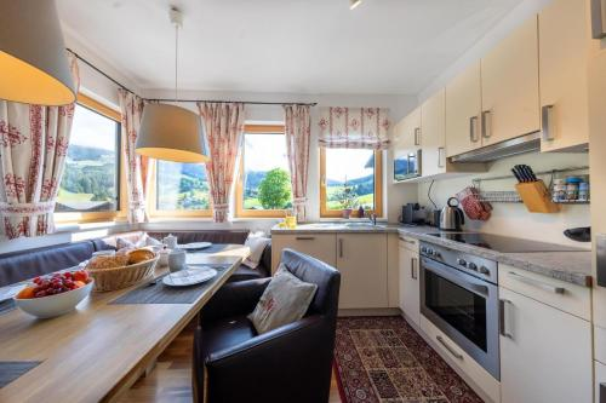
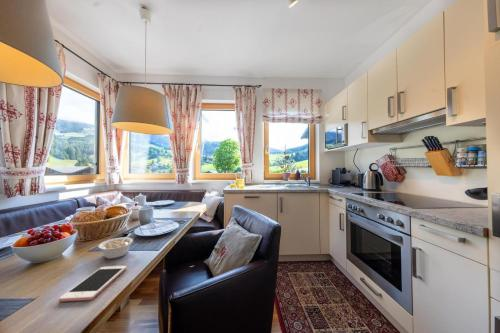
+ legume (116, 246)
+ cell phone (97, 281)
